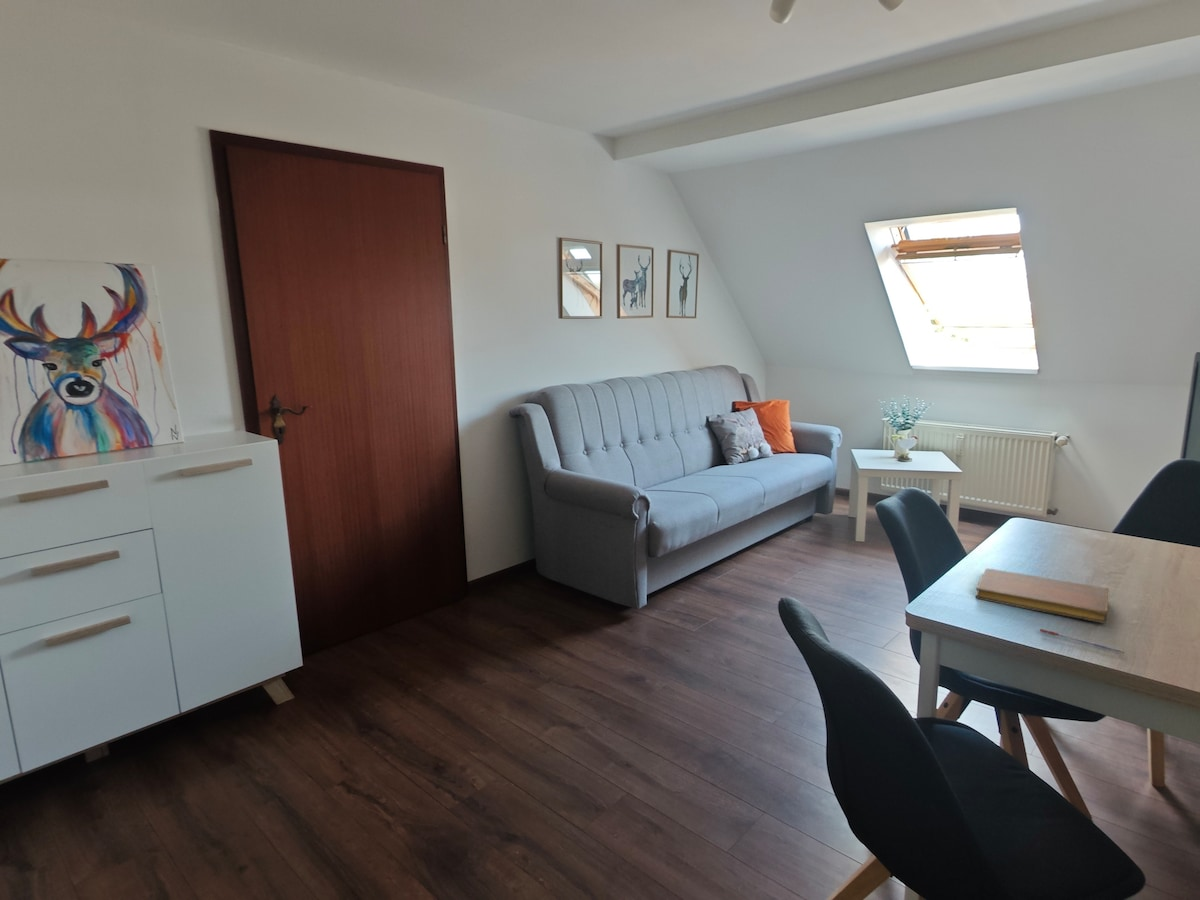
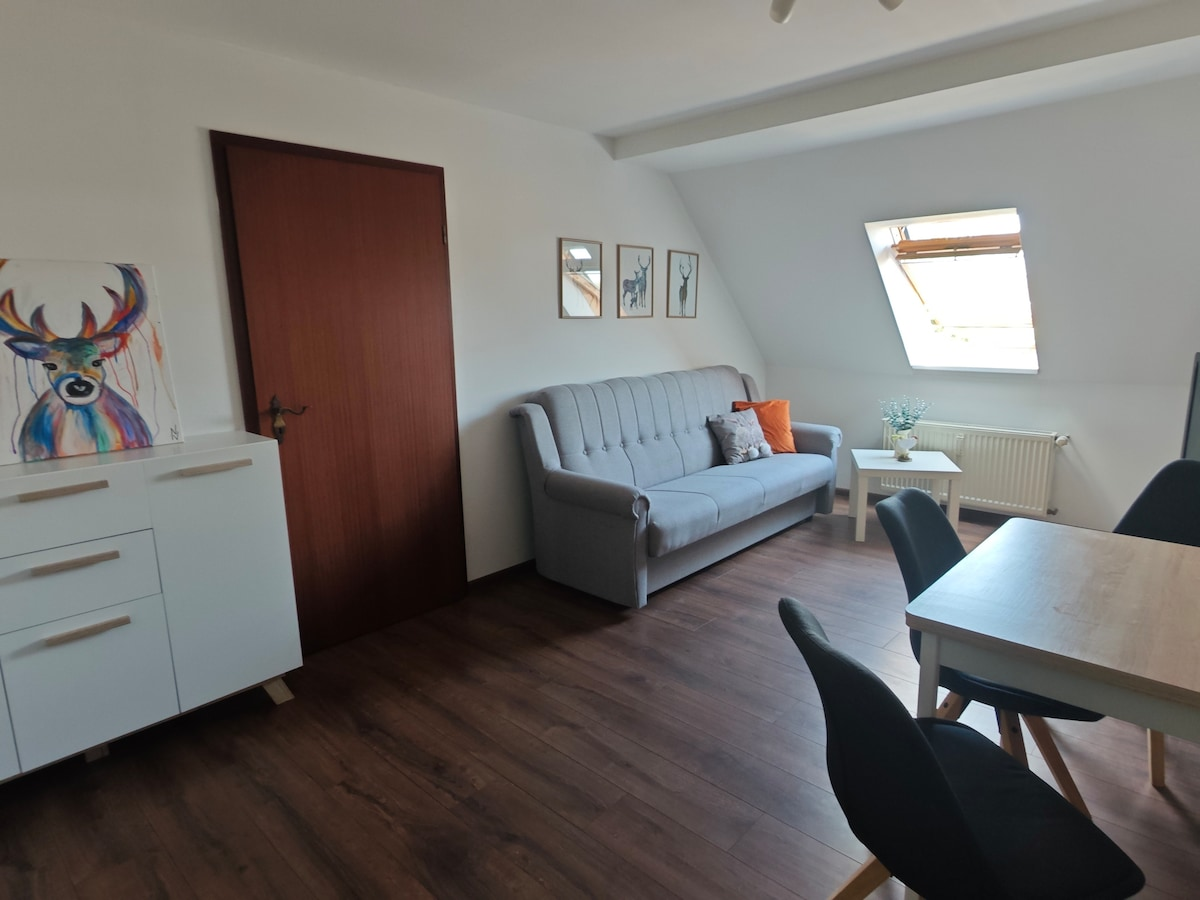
- notebook (1041, 592)
- pen (1080, 640)
